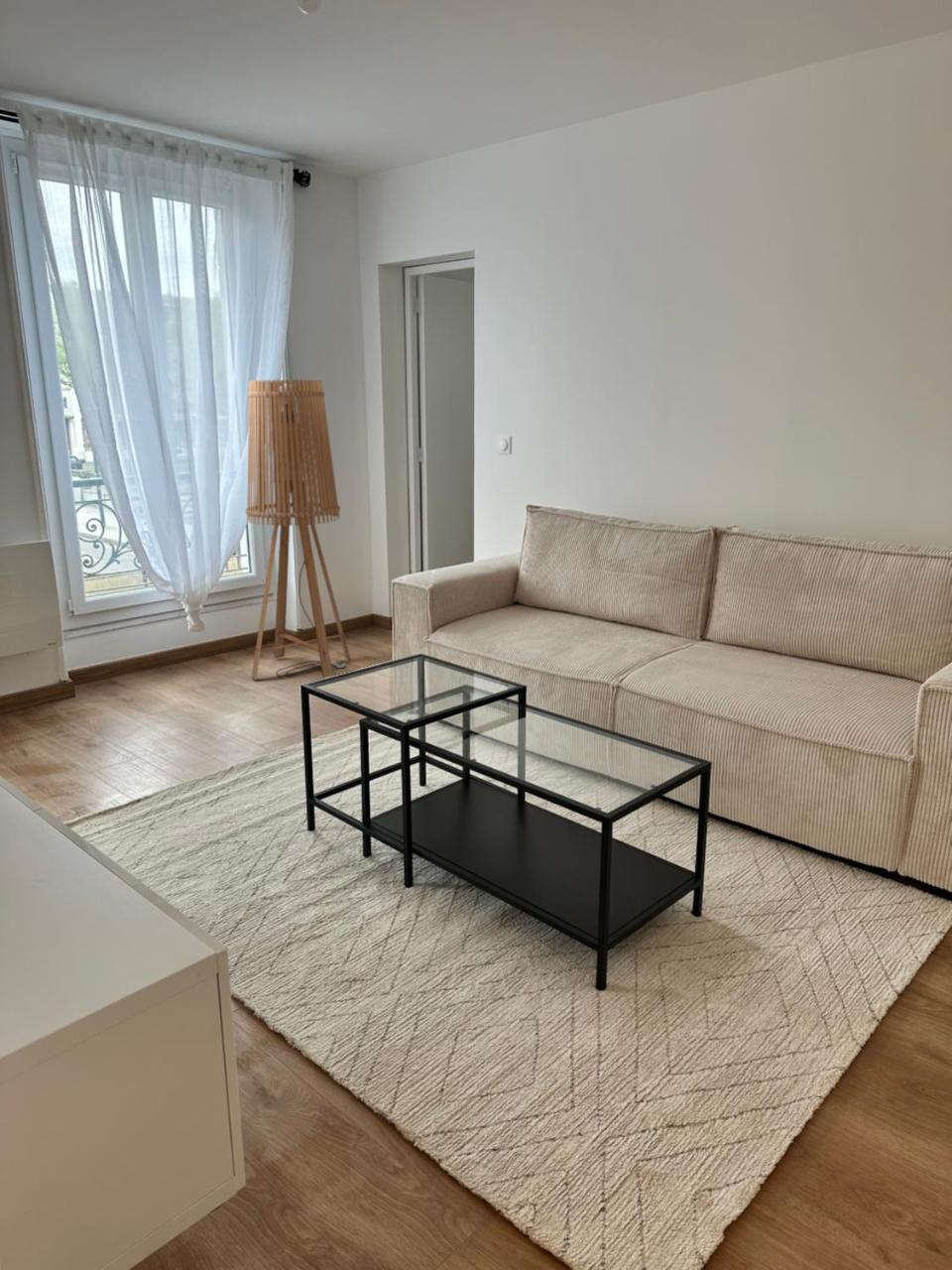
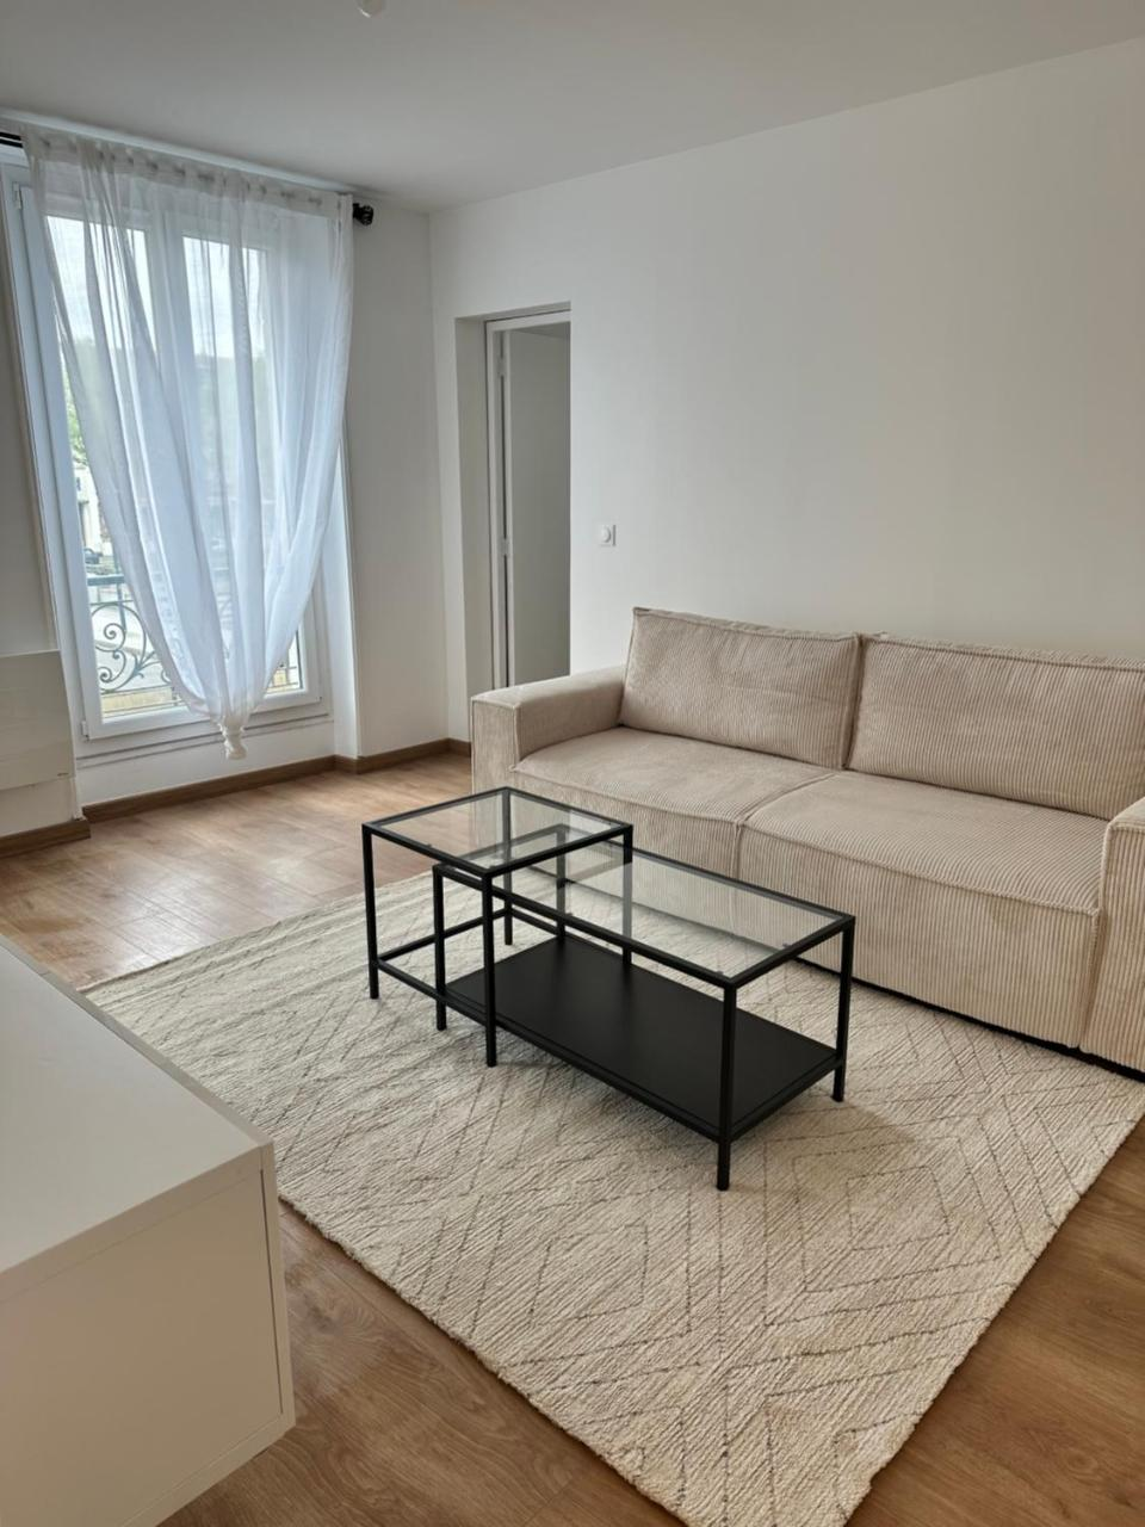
- floor lamp (299, 531)
